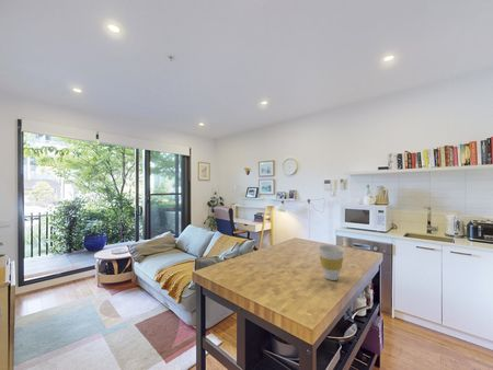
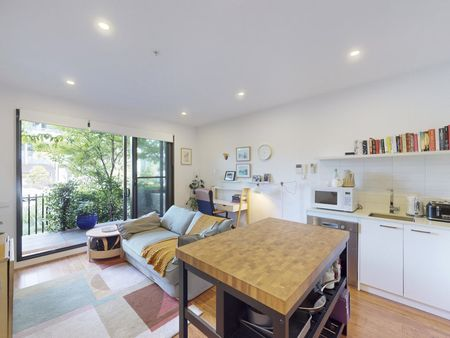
- cup (331, 263)
